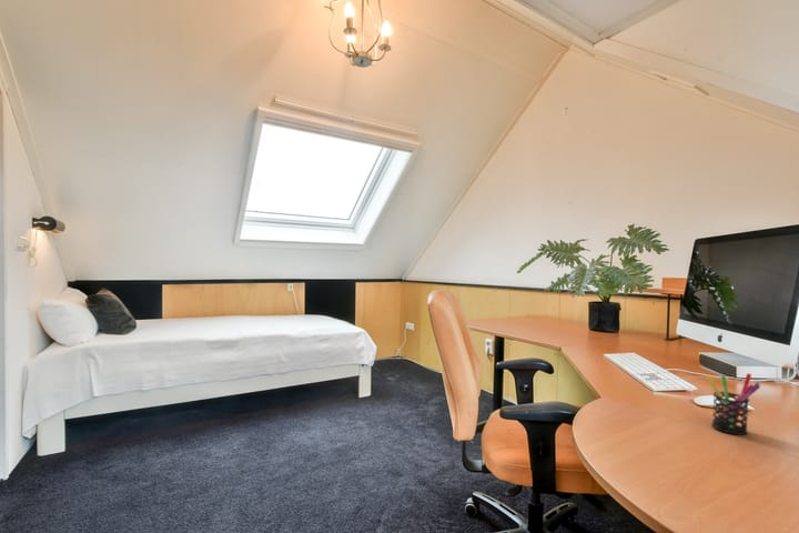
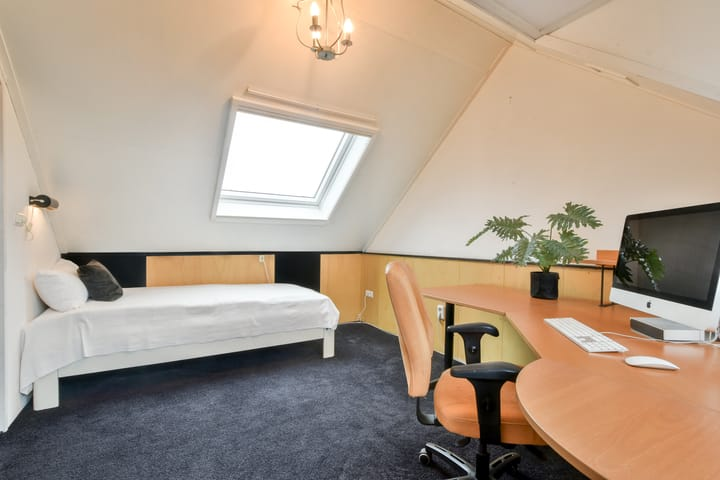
- pen holder (730, 400)
